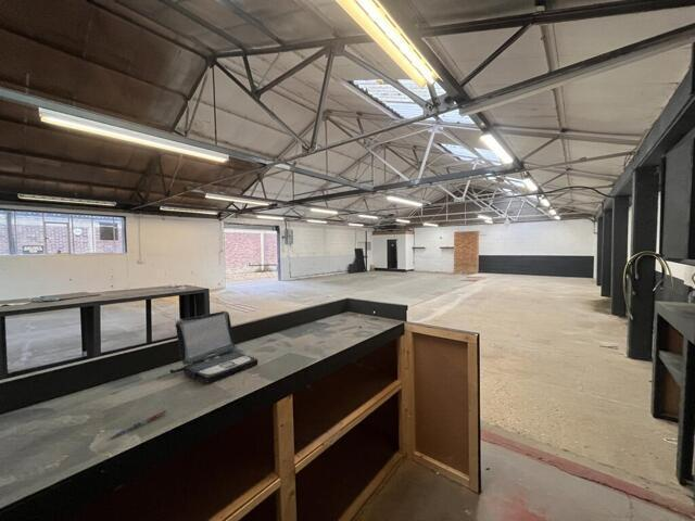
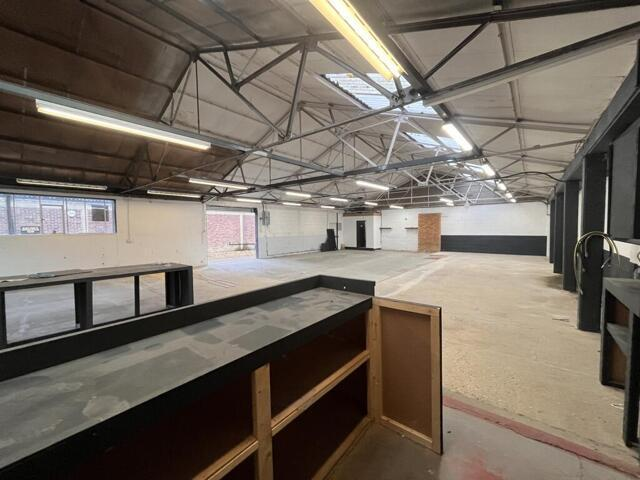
- pen (140, 422)
- laptop (216, 343)
